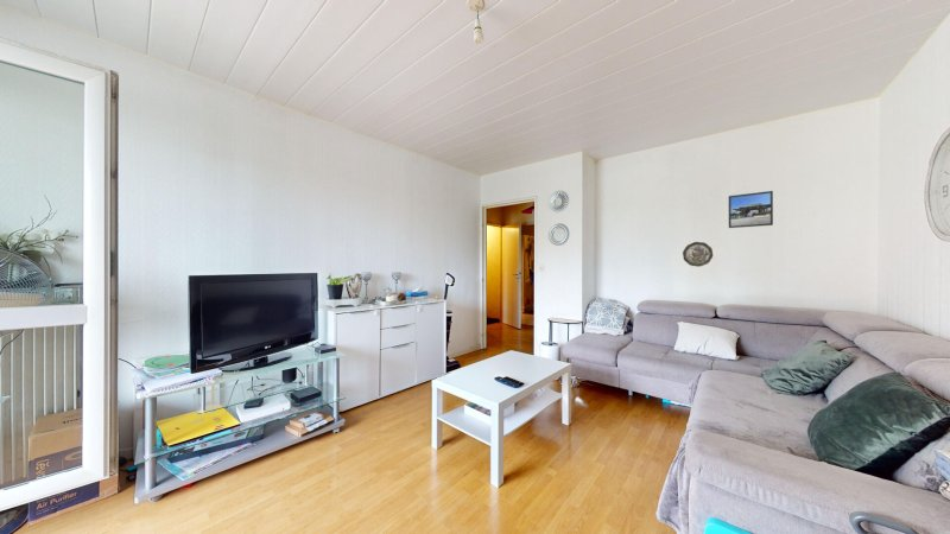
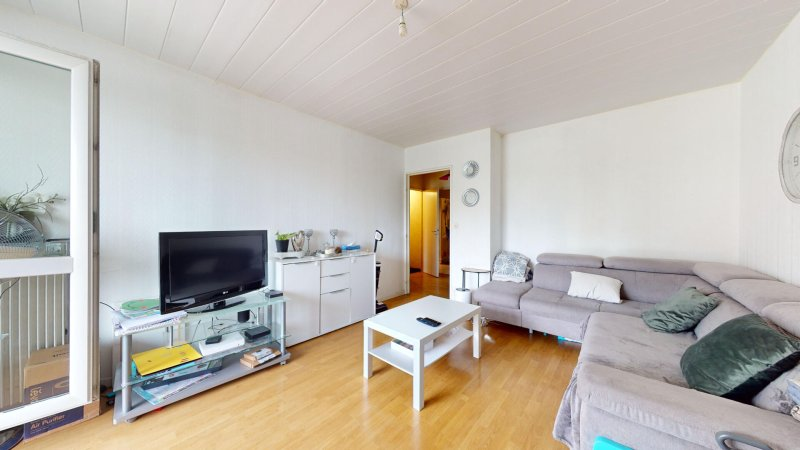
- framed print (749, 210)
- decorative plate (697, 254)
